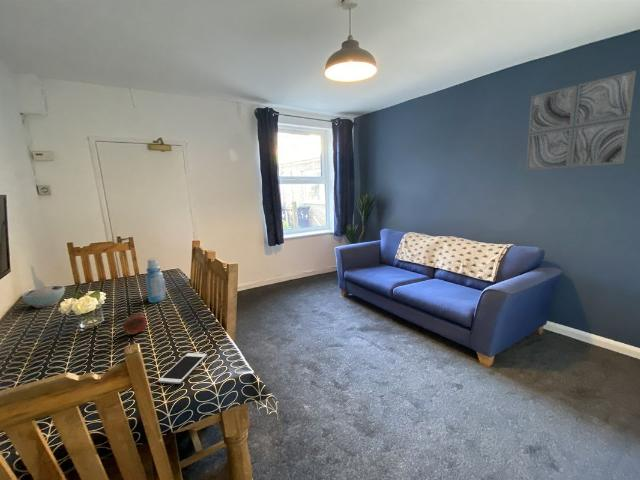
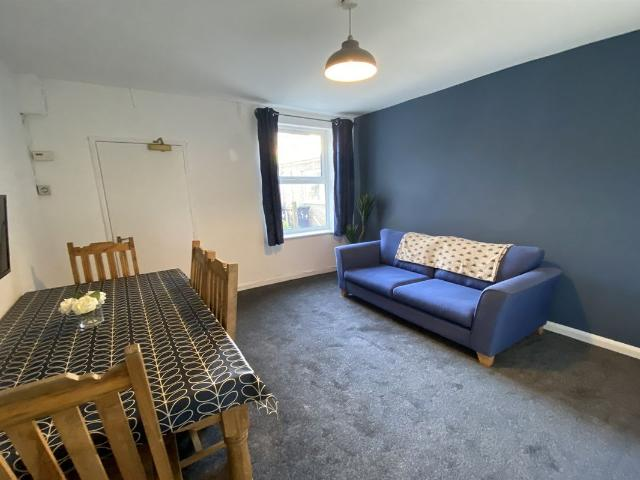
- bowl (44, 296)
- cell phone (184, 367)
- fruit (135, 323)
- bottle (155, 278)
- wall art (574, 128)
